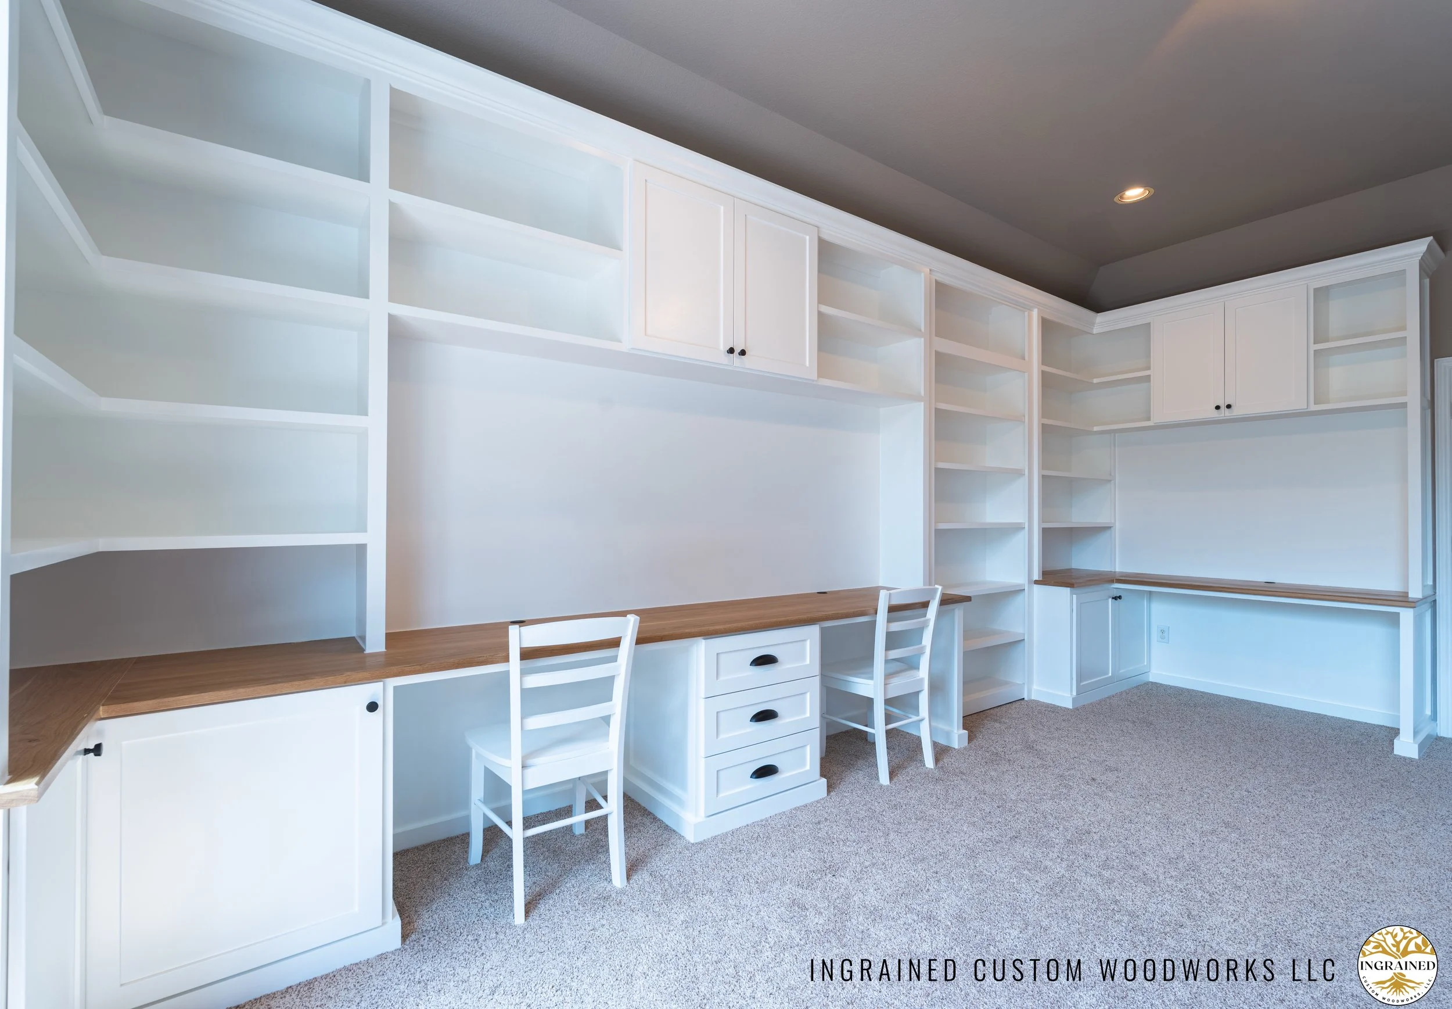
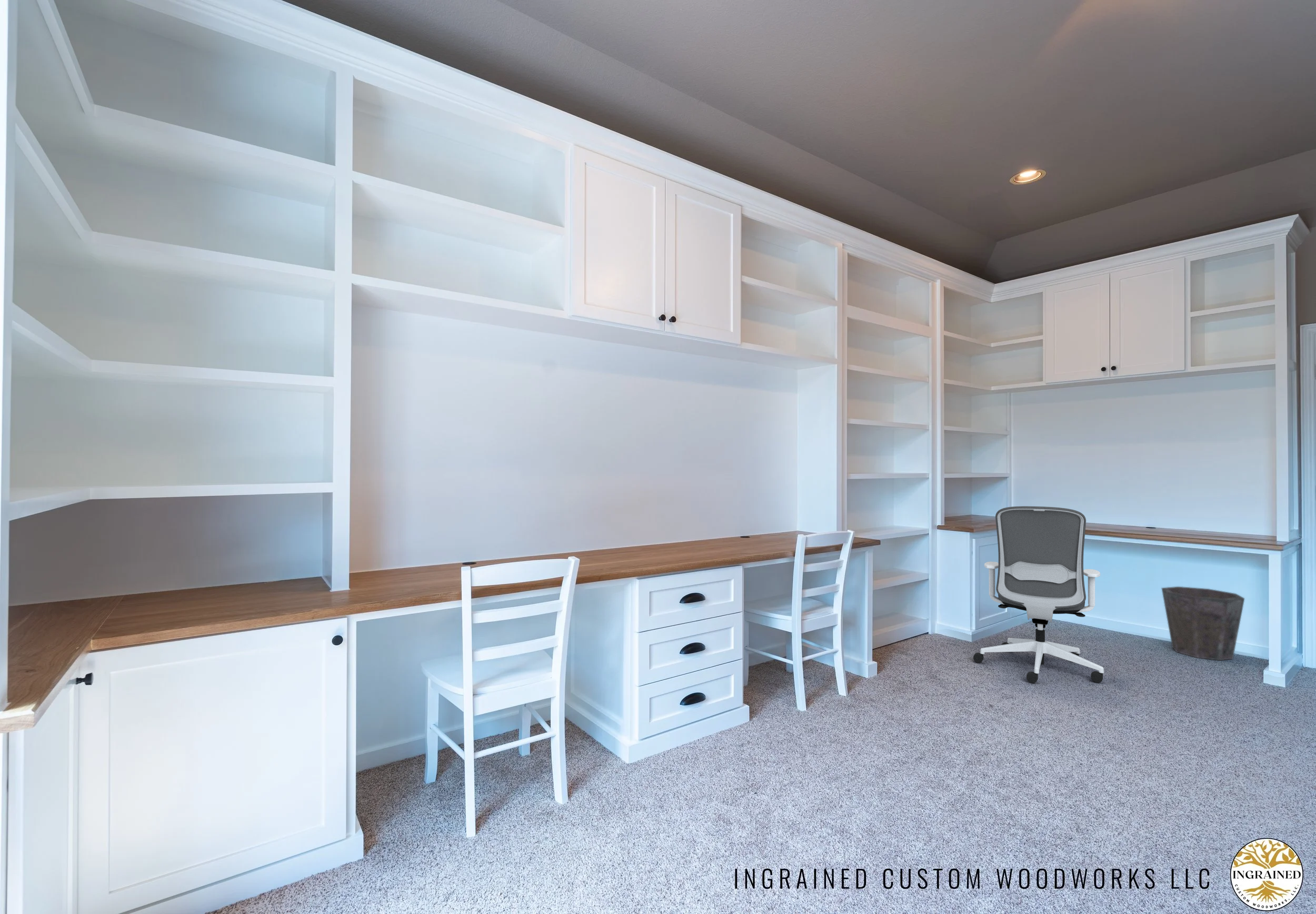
+ office chair (1035, 586)
+ waste bin (1201, 623)
